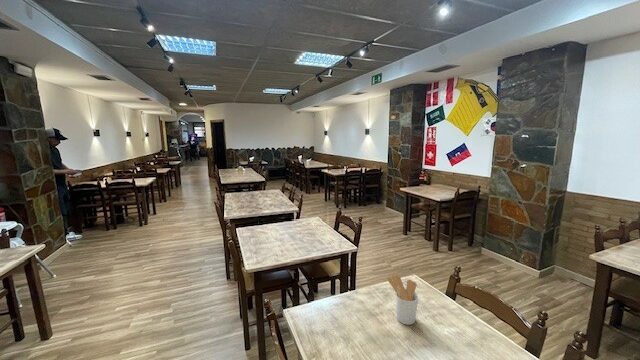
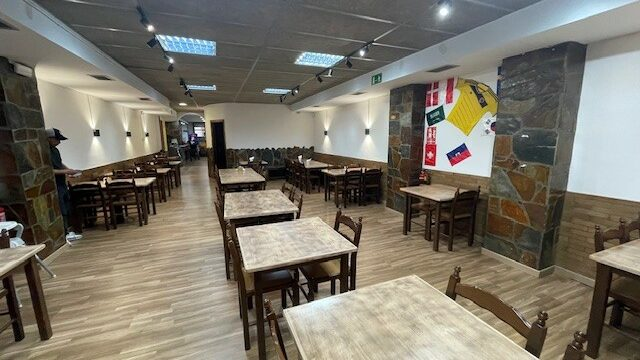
- utensil holder (402, 298)
